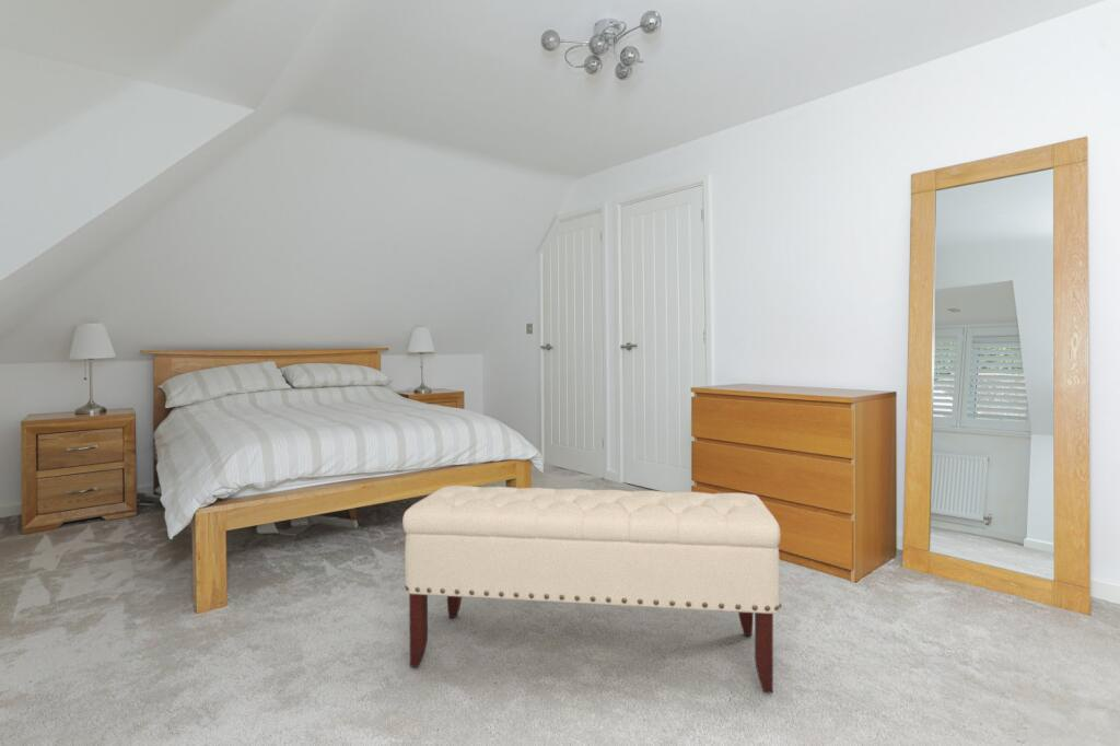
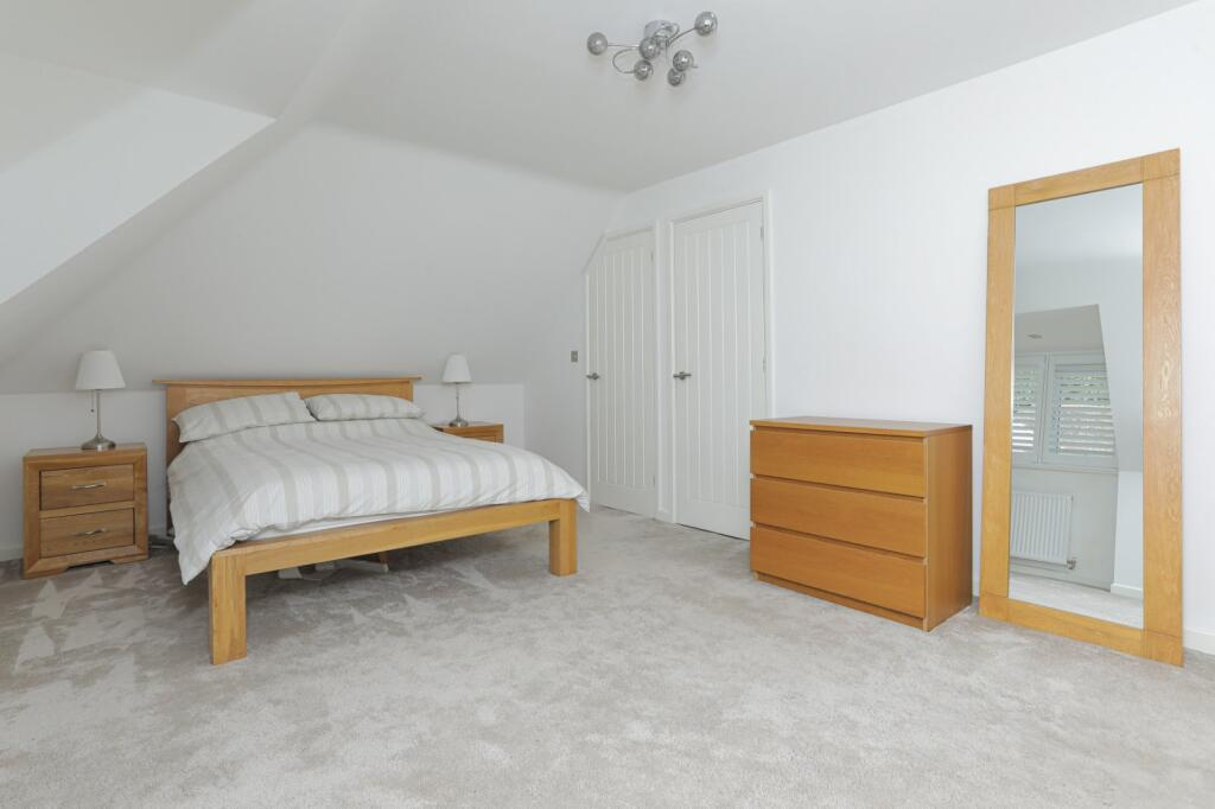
- bench (590, 573)
